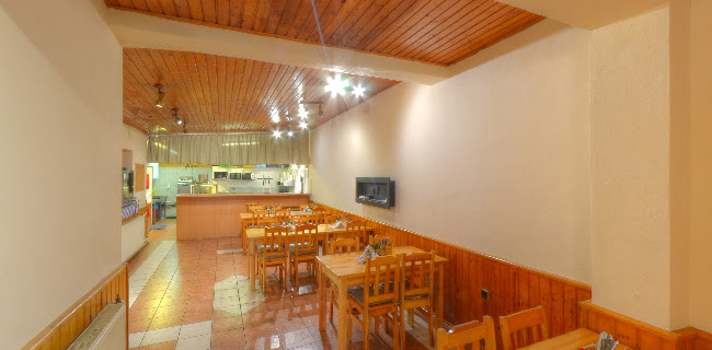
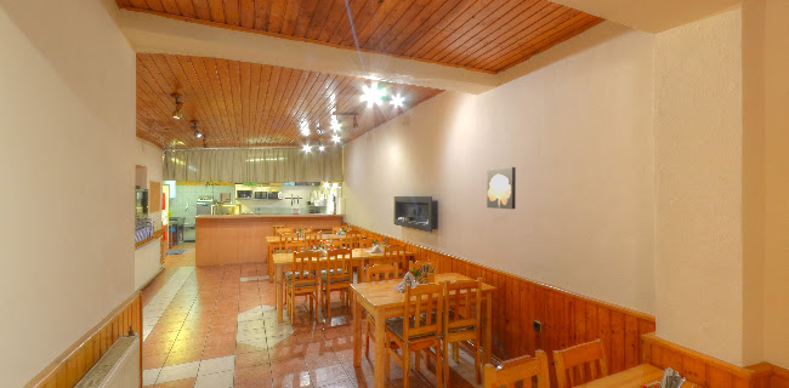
+ wall art (500, 188)
